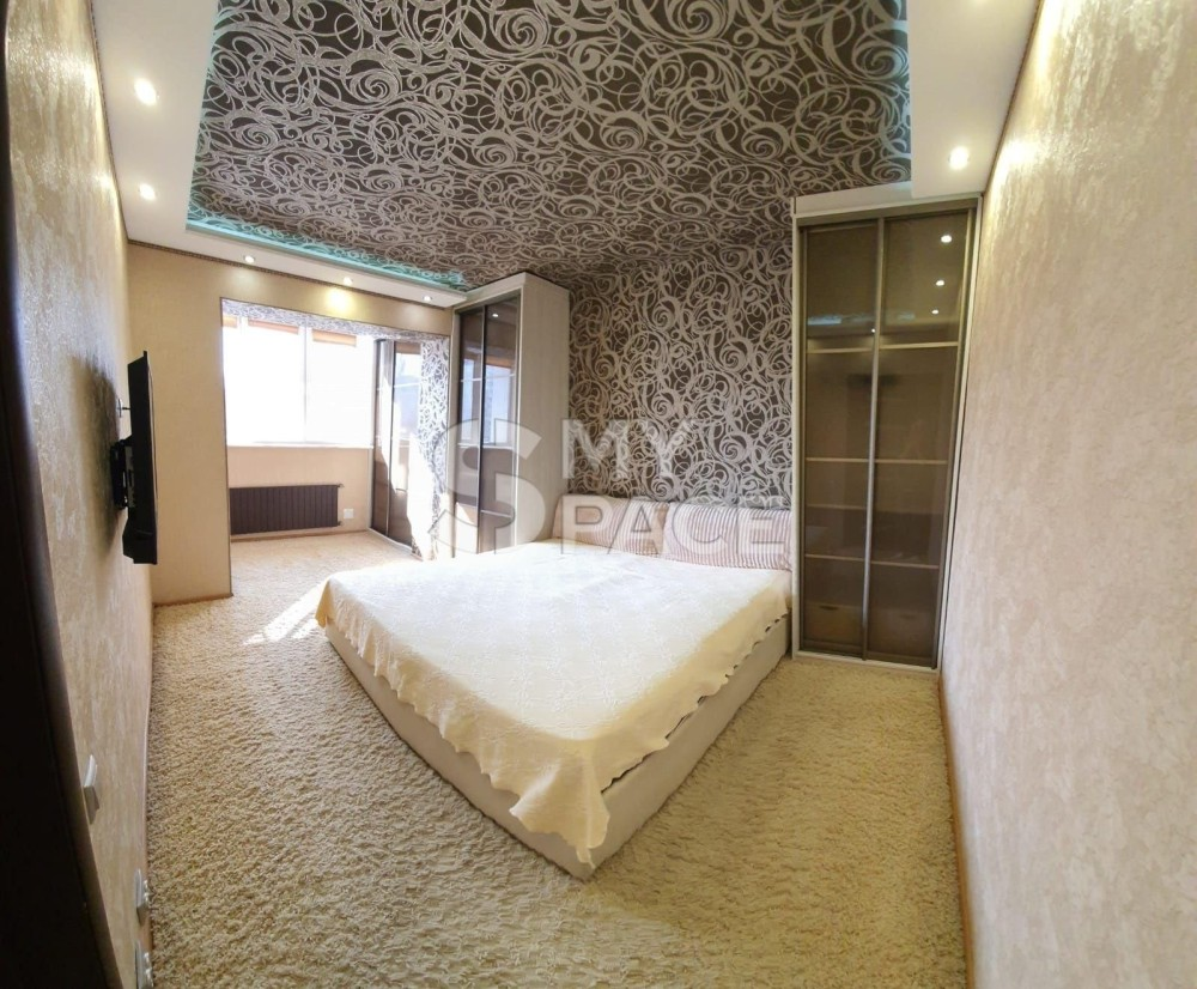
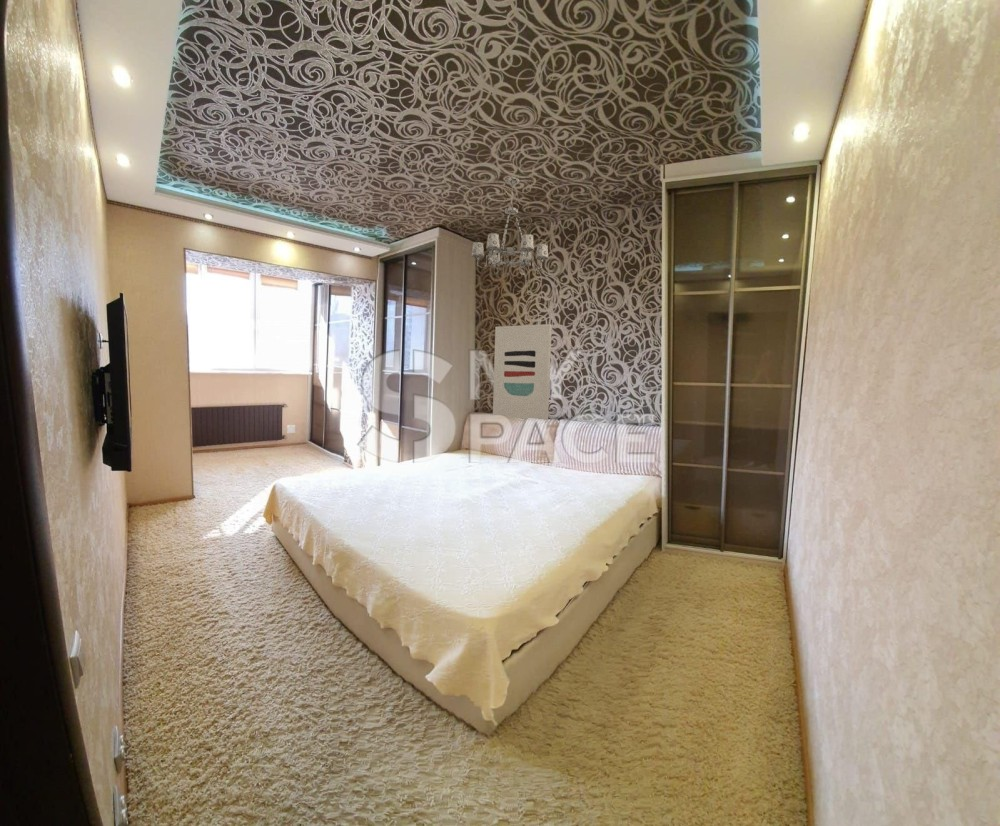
+ wall art (520, 373)
+ chandelier (507, 225)
